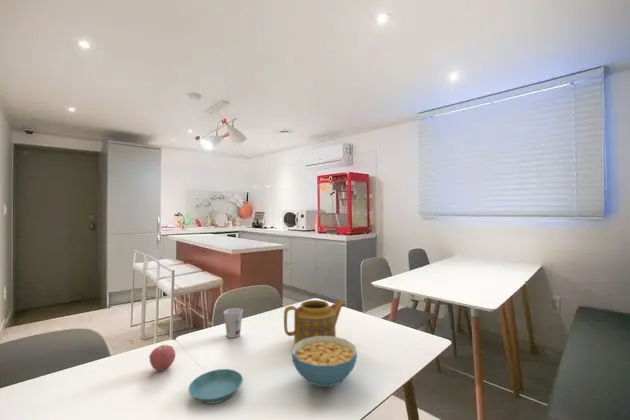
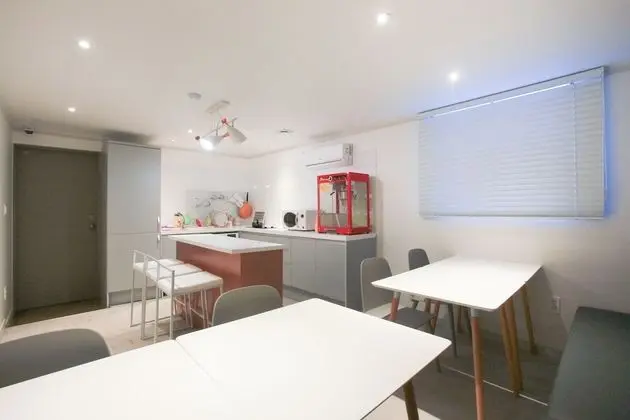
- cup (233, 322)
- apple (162, 356)
- cereal bowl (324, 365)
- saucer (216, 387)
- teapot (316, 322)
